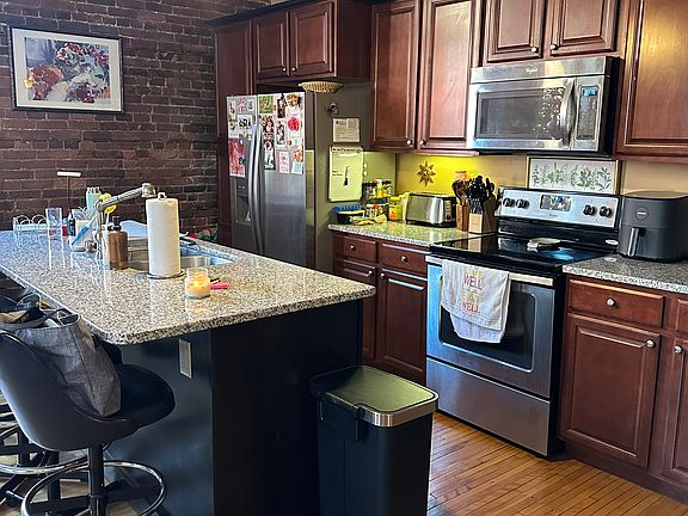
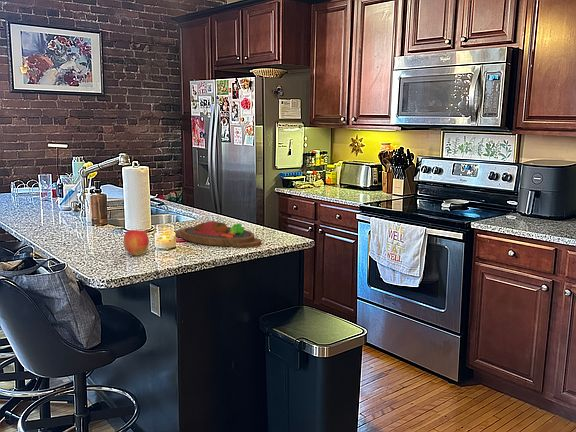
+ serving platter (217, 230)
+ apple (136, 242)
